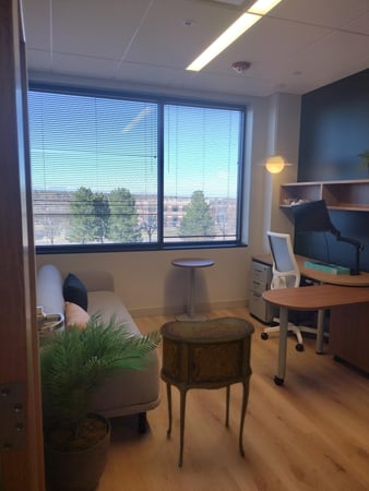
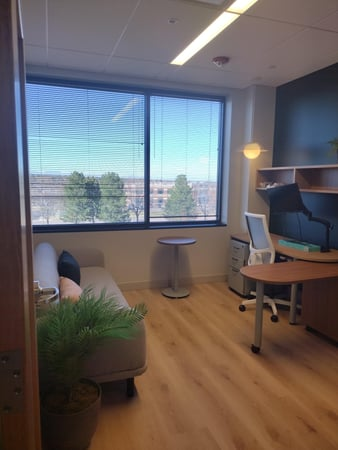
- side table (206, 387)
